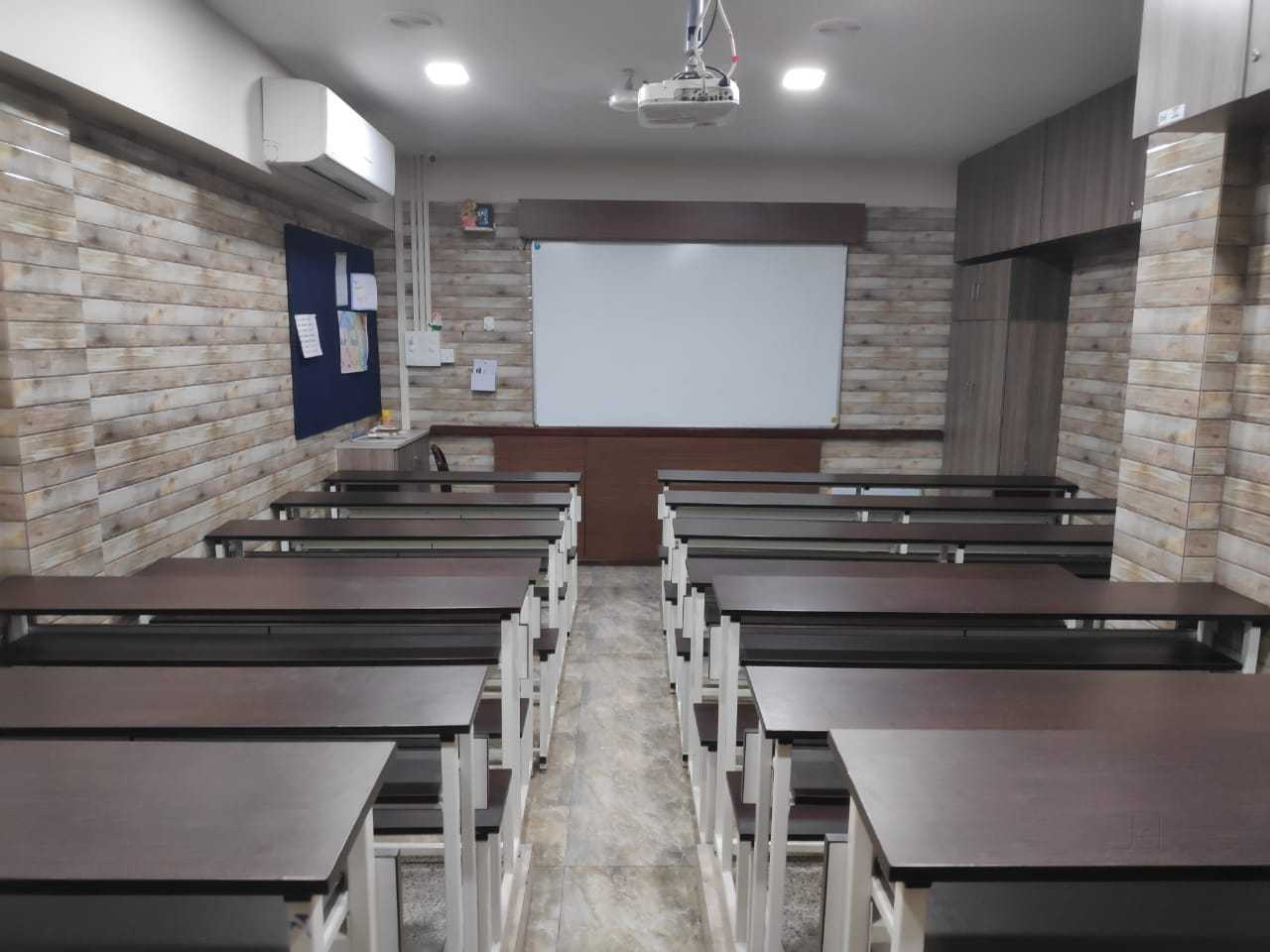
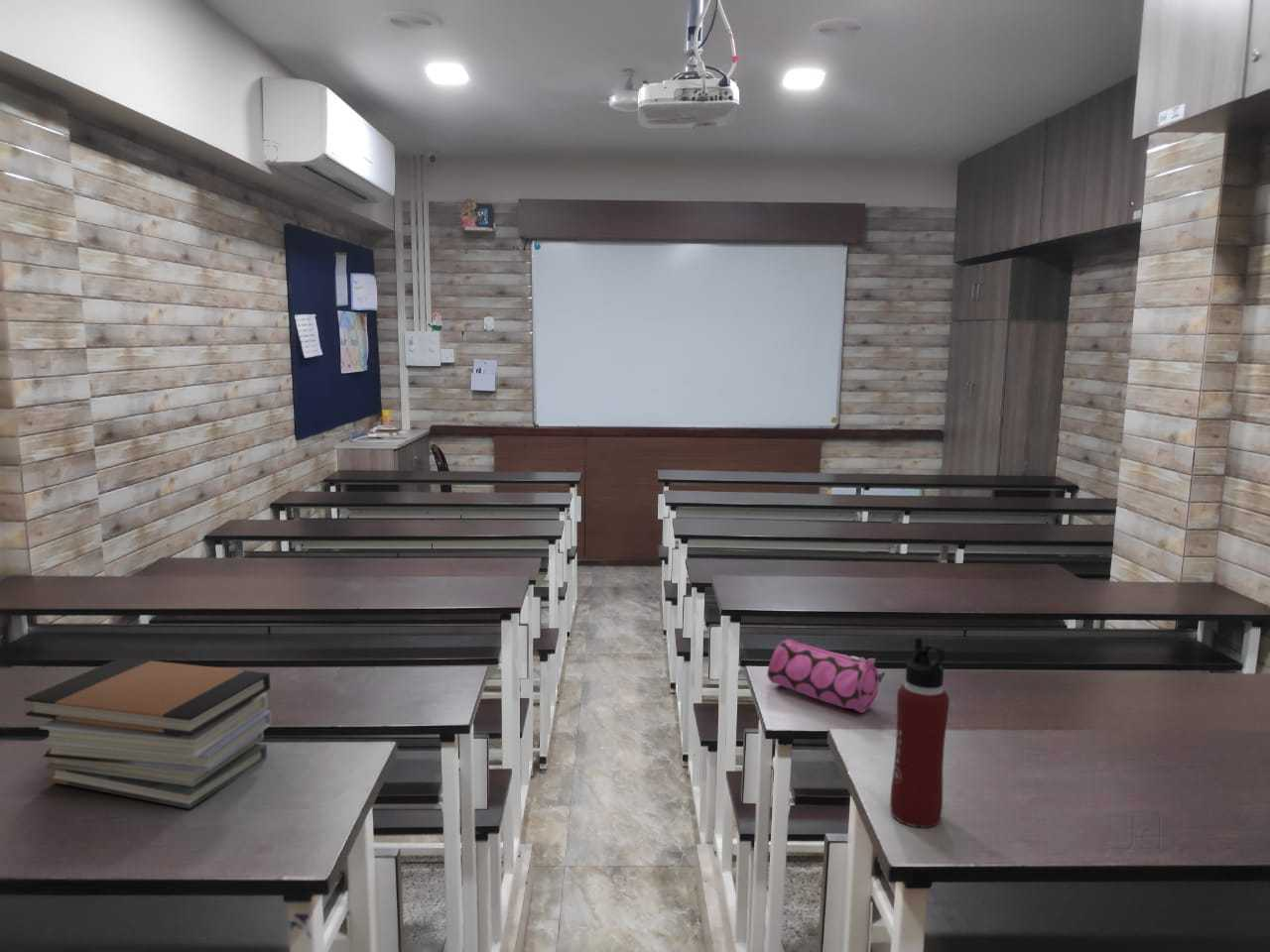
+ pencil case (822, 671)
+ book stack (158, 728)
+ water bottle (921, 729)
